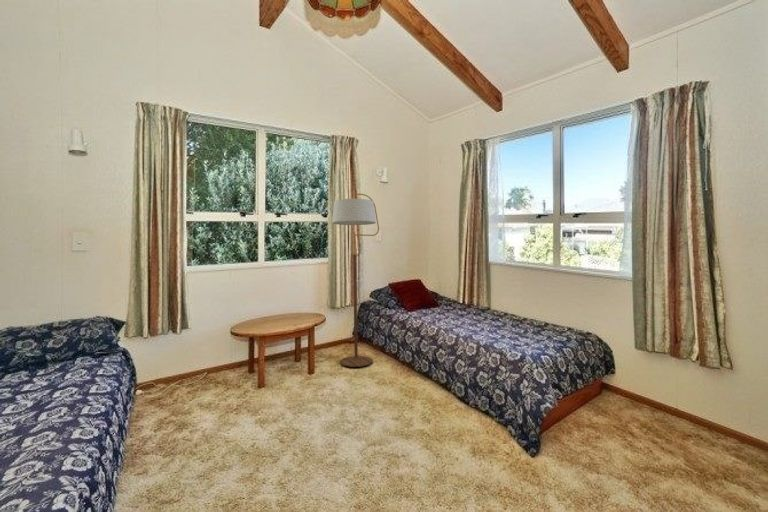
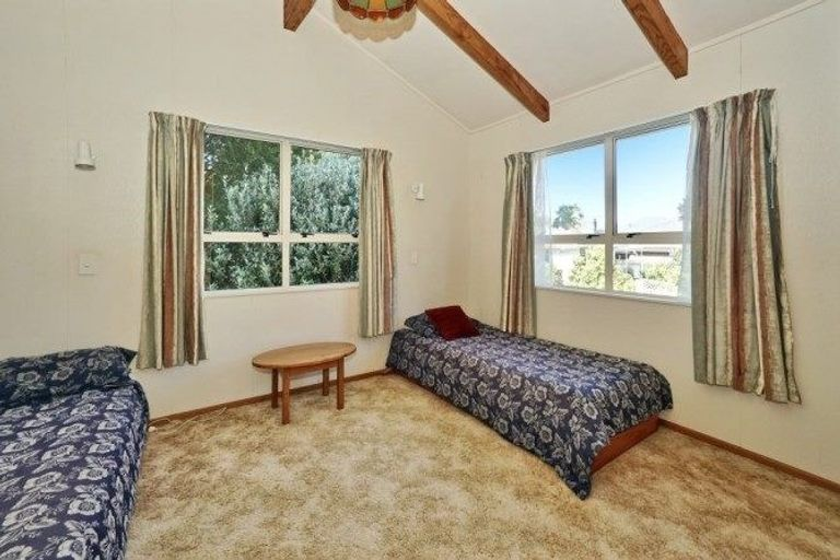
- floor lamp (356, 277)
